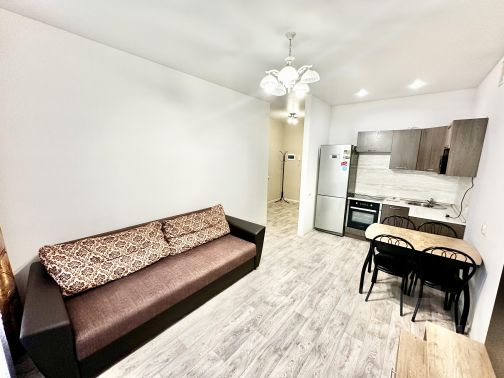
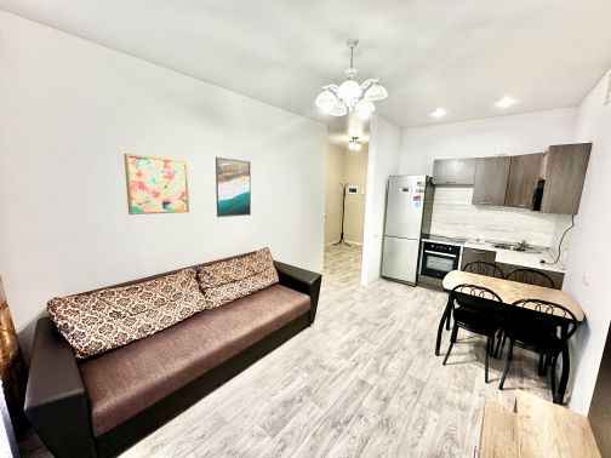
+ wall art (159, 185)
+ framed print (234, 188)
